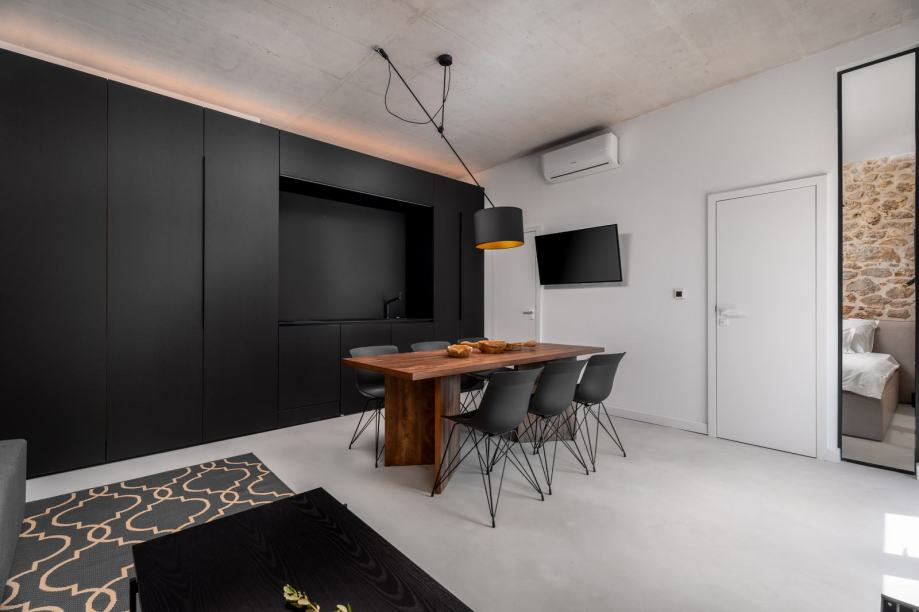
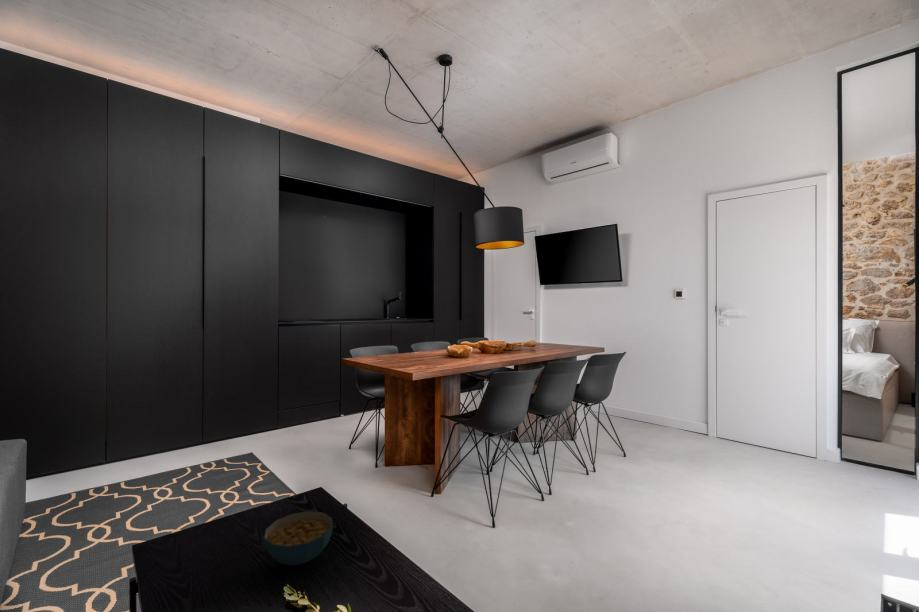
+ cereal bowl (299, 543)
